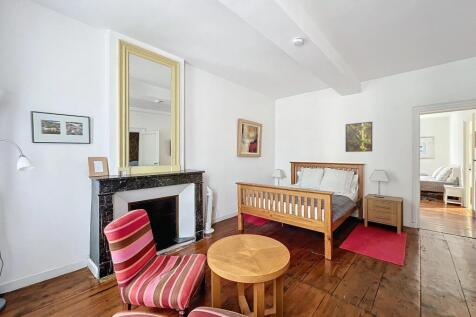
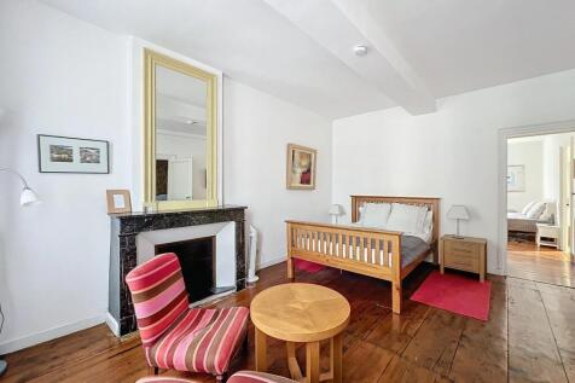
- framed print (358, 137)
